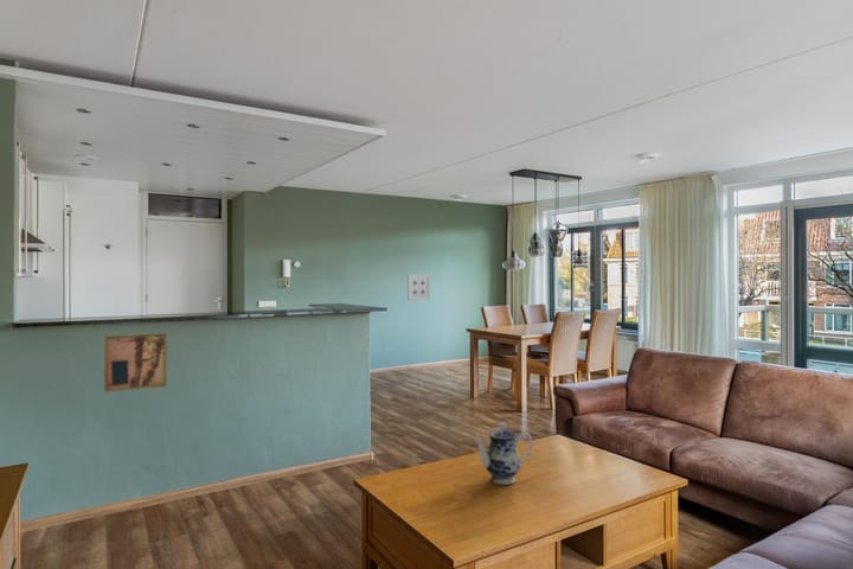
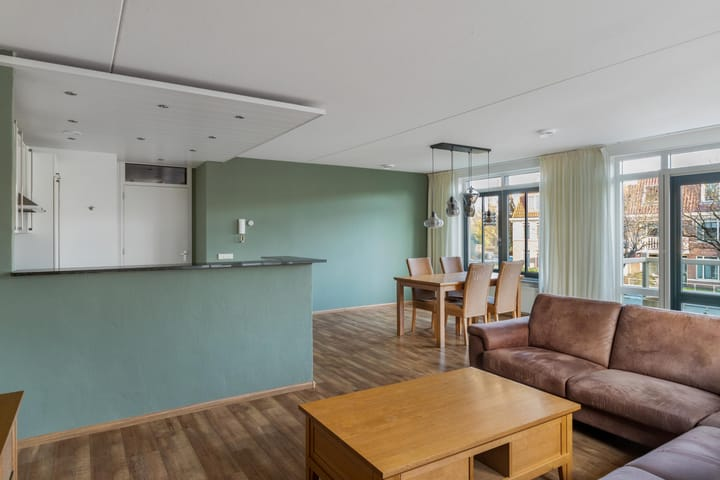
- wall art (135, 362)
- wall art (418, 287)
- teapot (502, 450)
